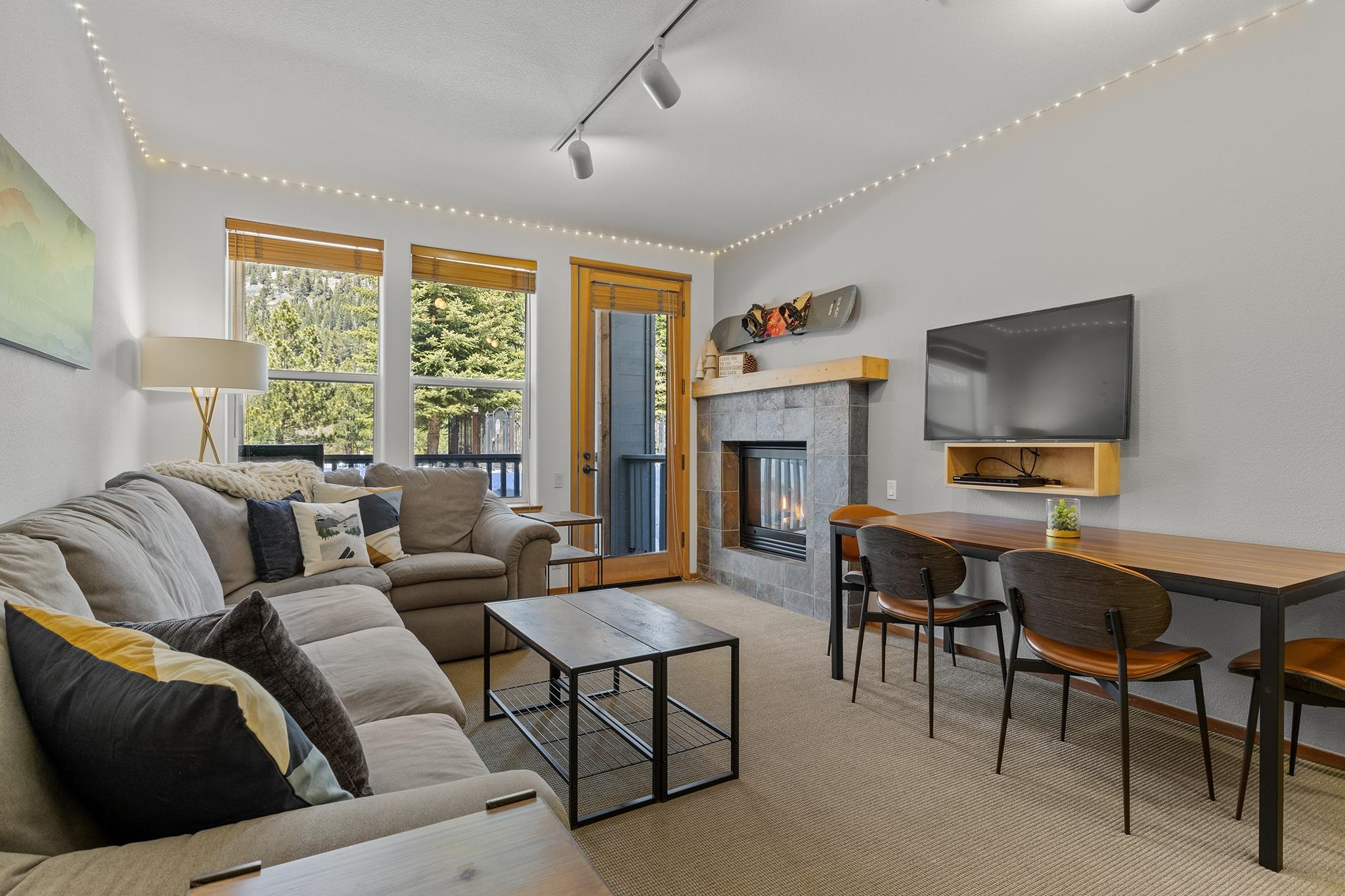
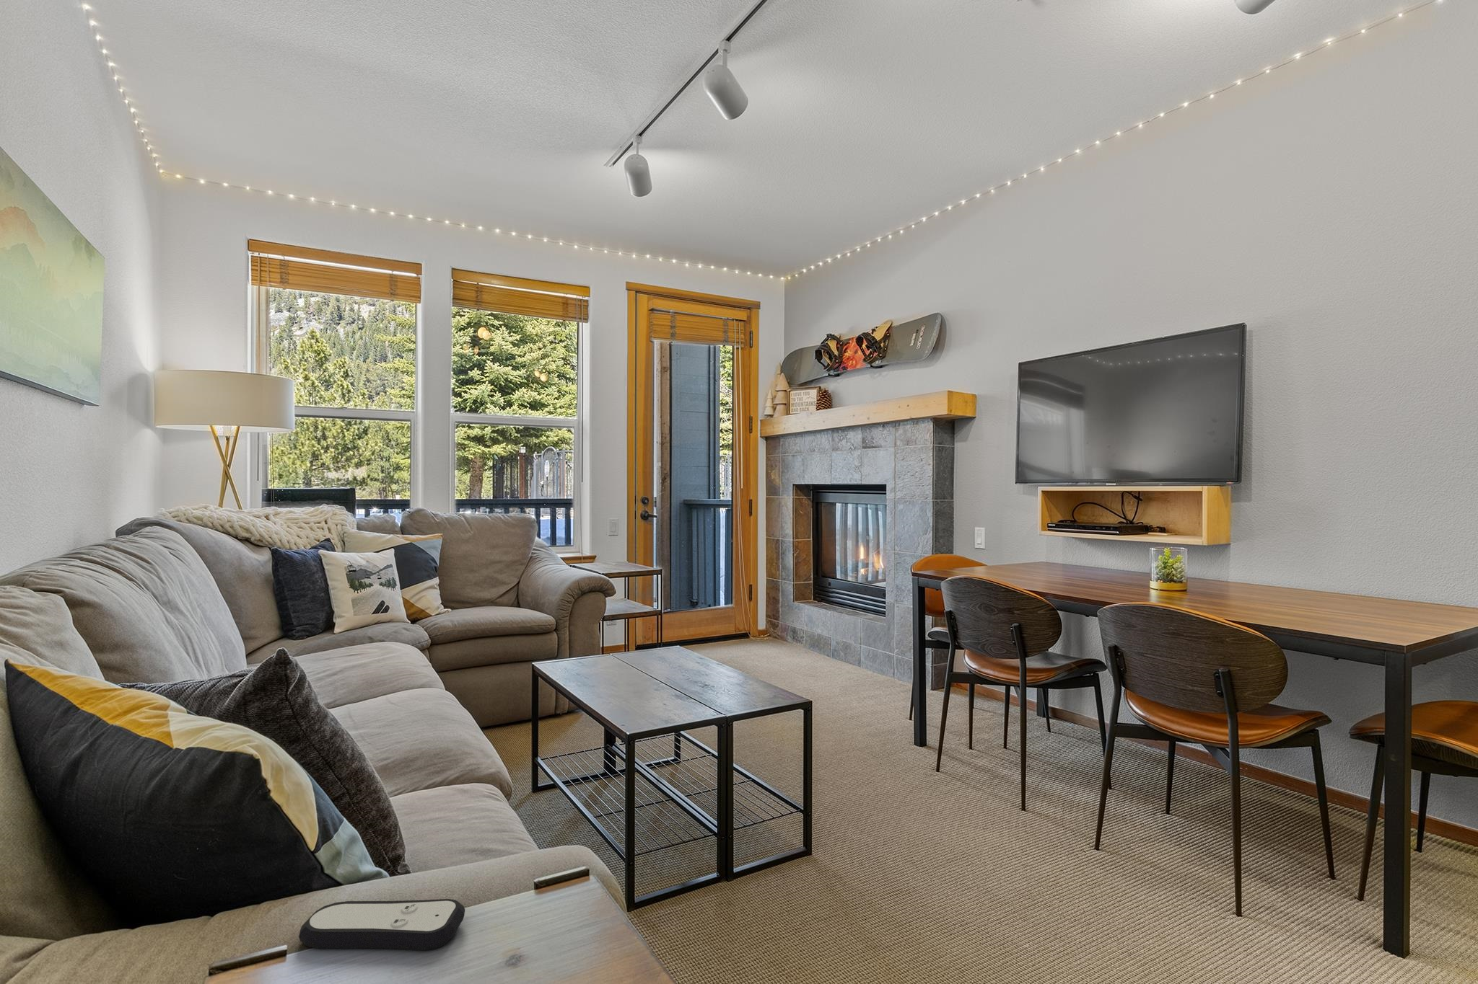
+ remote control (382, 923)
